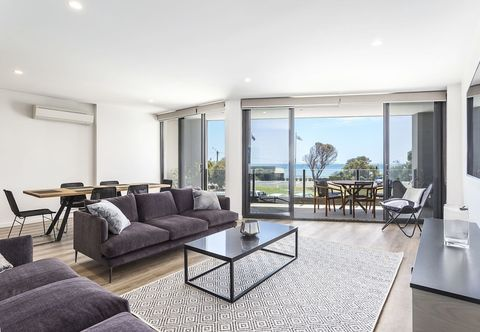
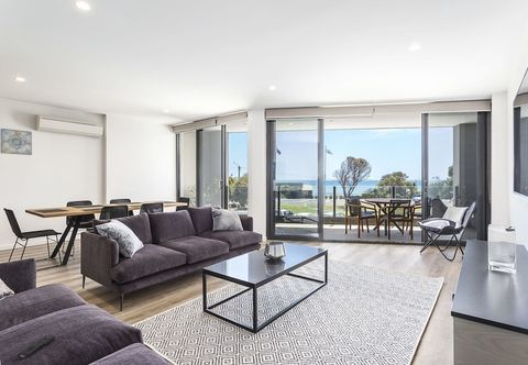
+ wall art (16, 142)
+ remote control (37, 345)
